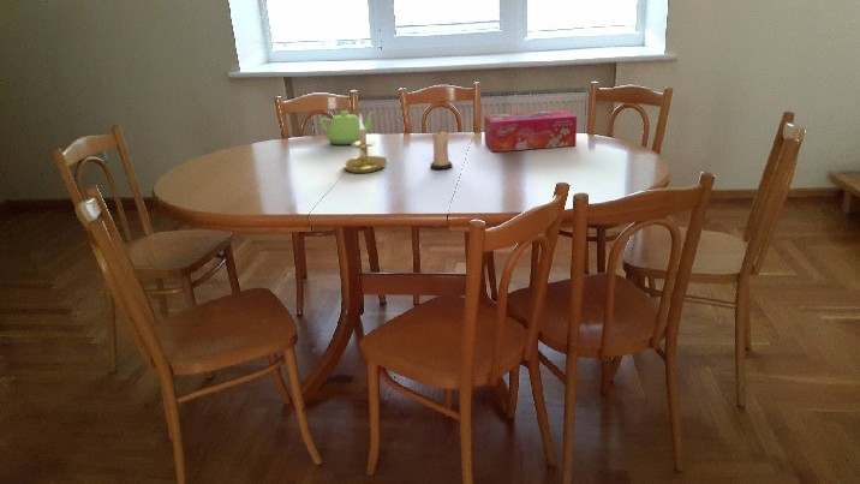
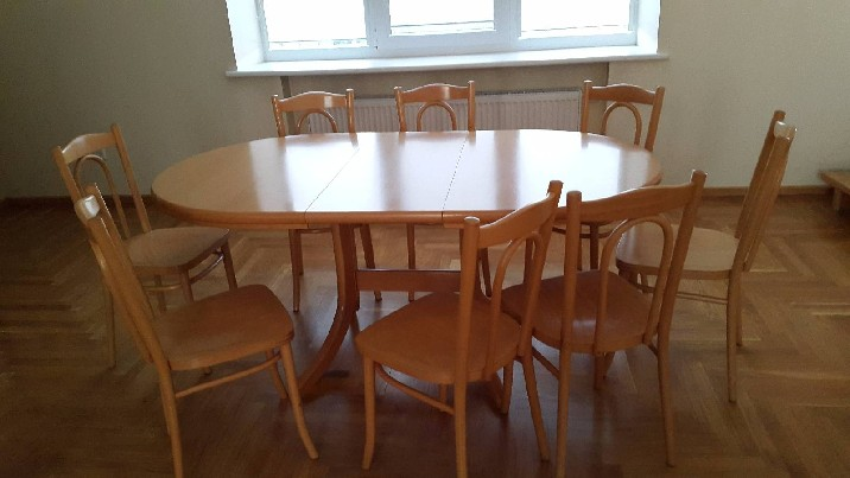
- tissue box (528, 130)
- candle (440, 148)
- candle holder (362, 142)
- teapot (348, 126)
